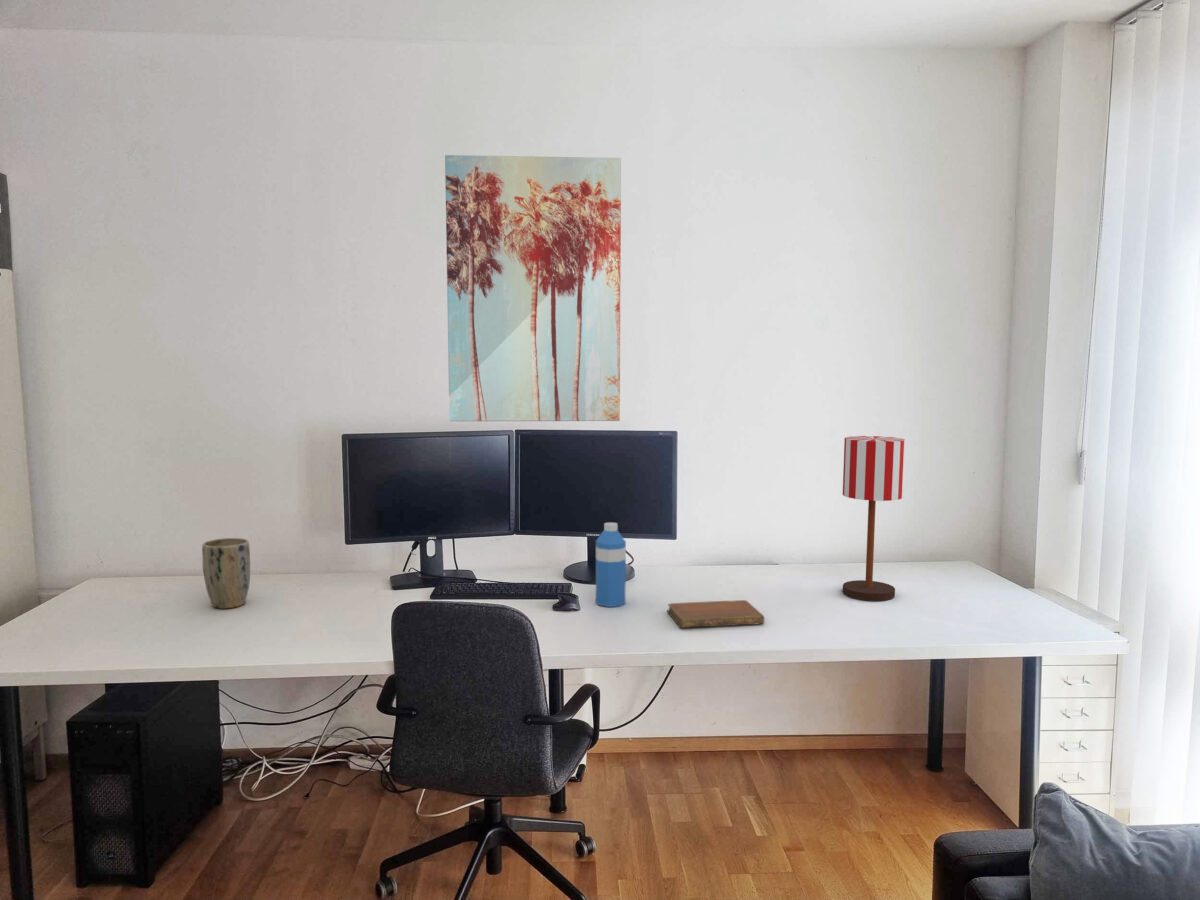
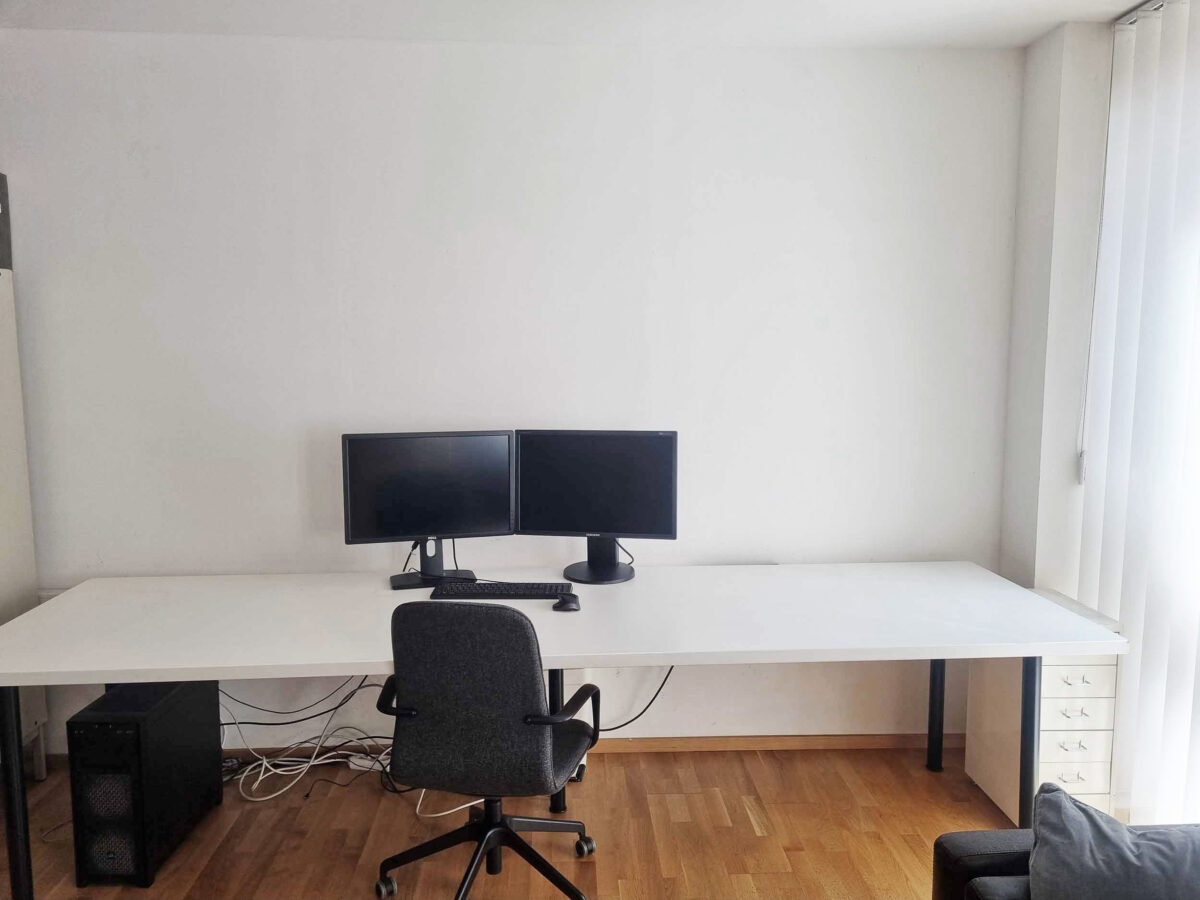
- plant pot (227, 573)
- water bottle (610, 563)
- notebook (714, 613)
- table lamp (871, 517)
- wall art (534, 291)
